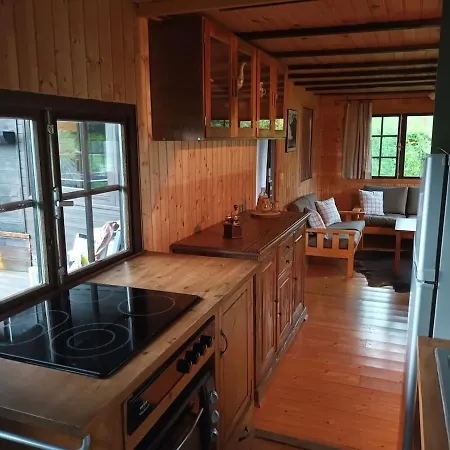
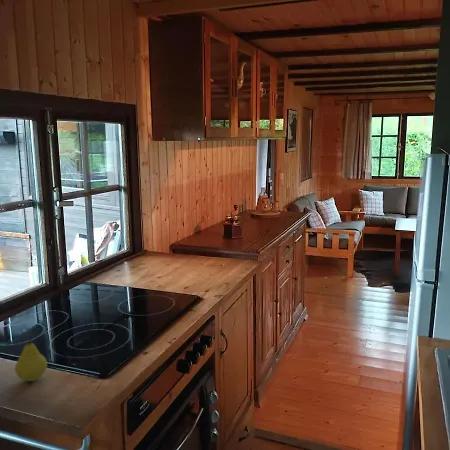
+ fruit (30, 358)
